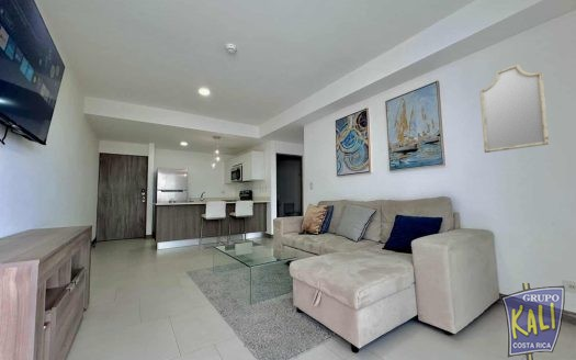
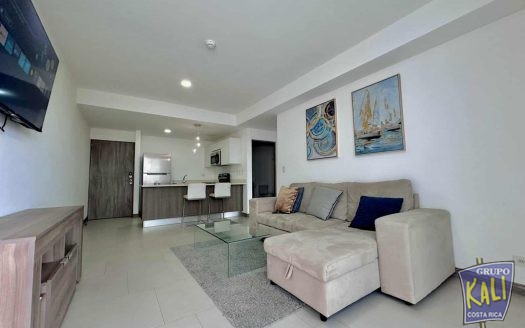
- home mirror (510, 108)
